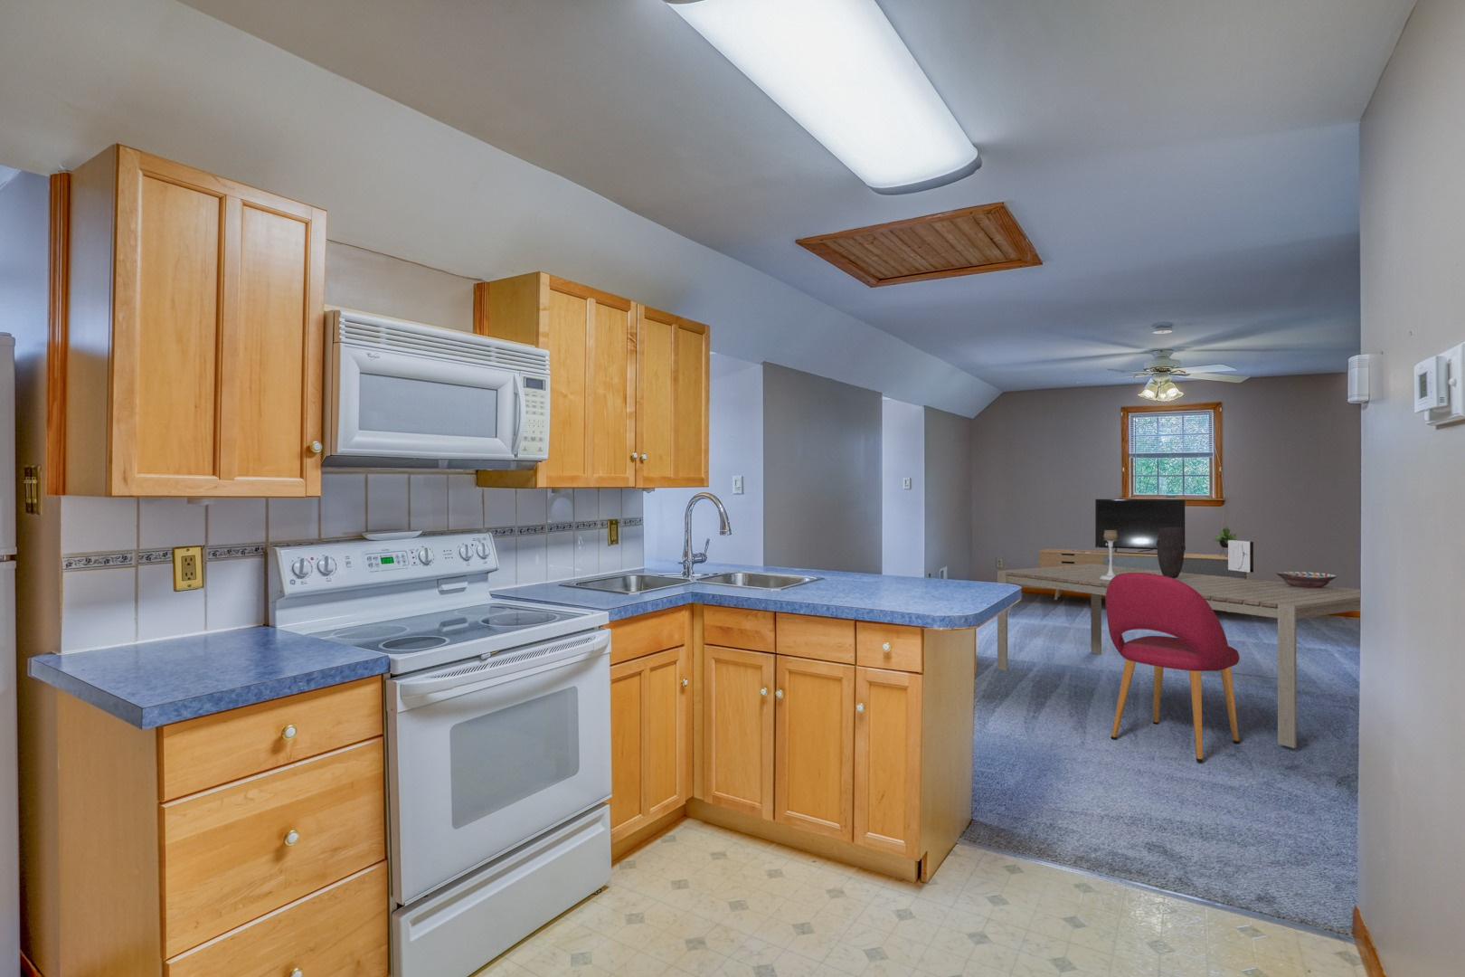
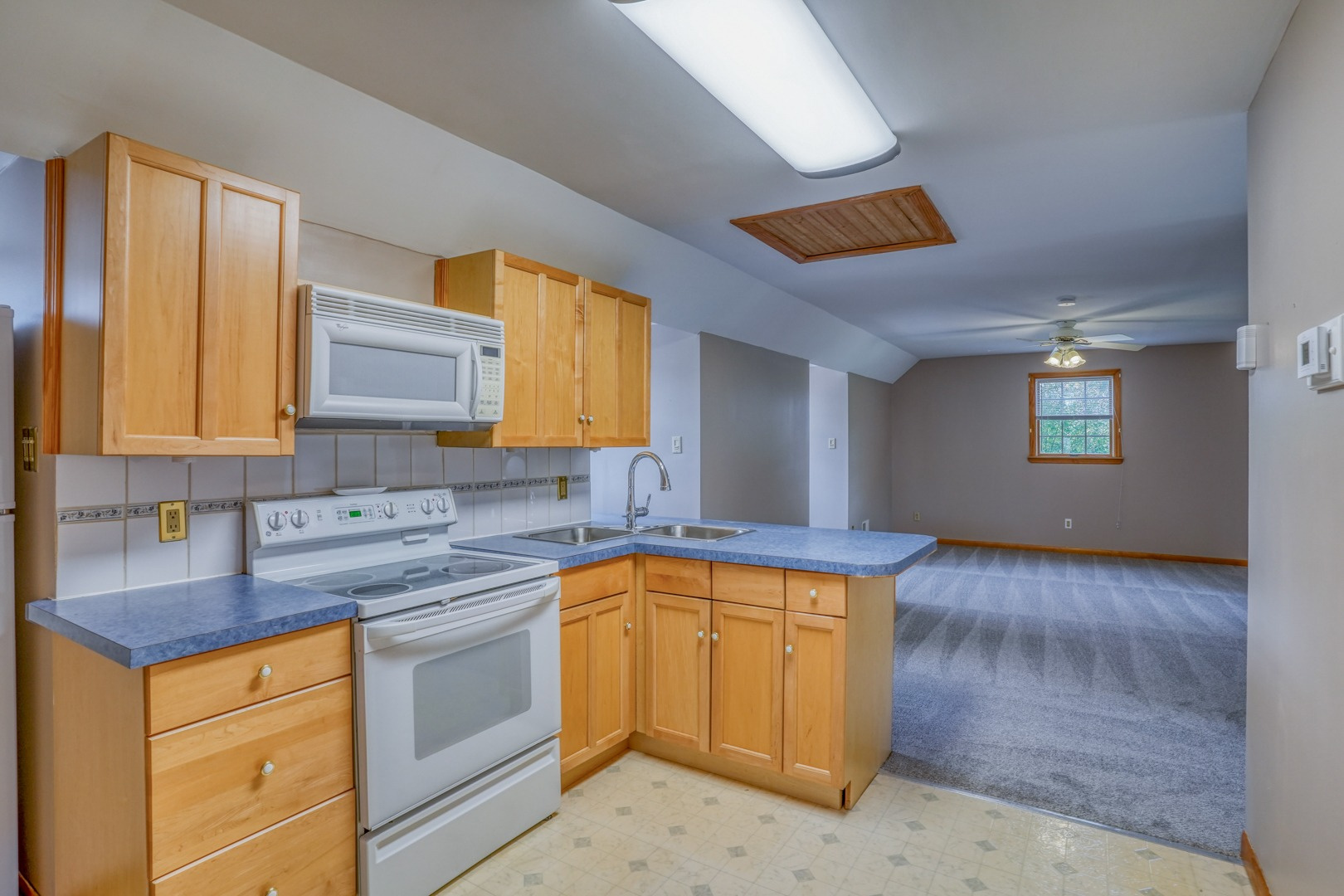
- vase (1185, 550)
- candle holder (1111, 554)
- decorative bowl (1306, 579)
- dining table (1211, 607)
- dining chair (1172, 655)
- media console (1139, 552)
